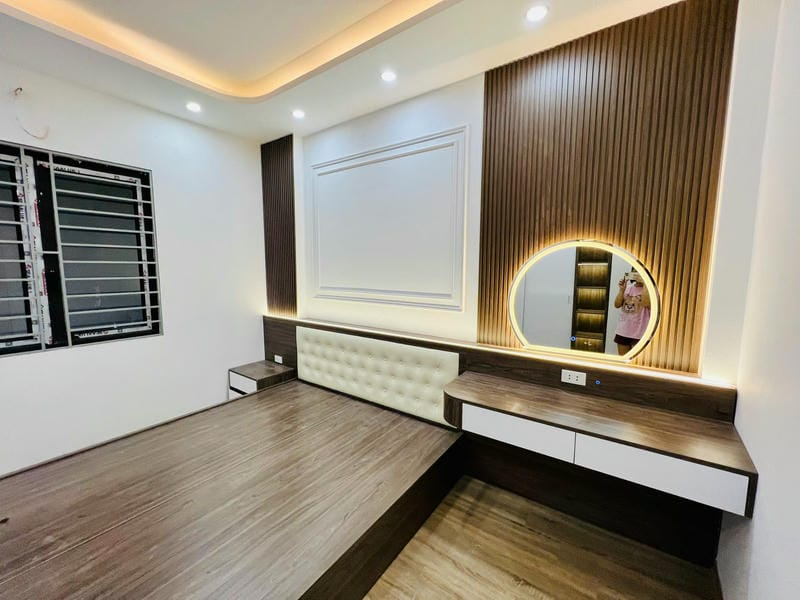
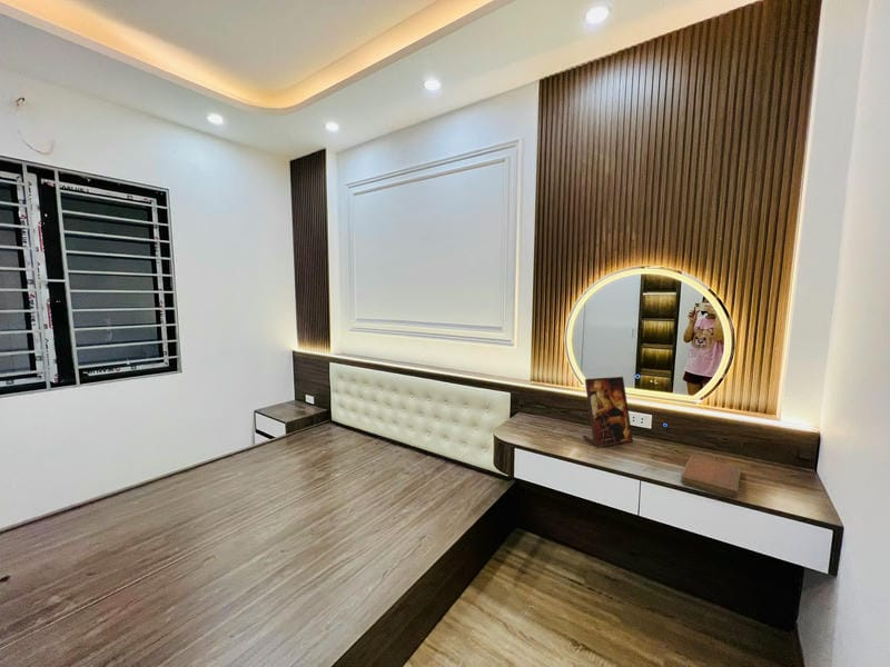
+ picture frame (607, 409)
+ notebook (711, 475)
